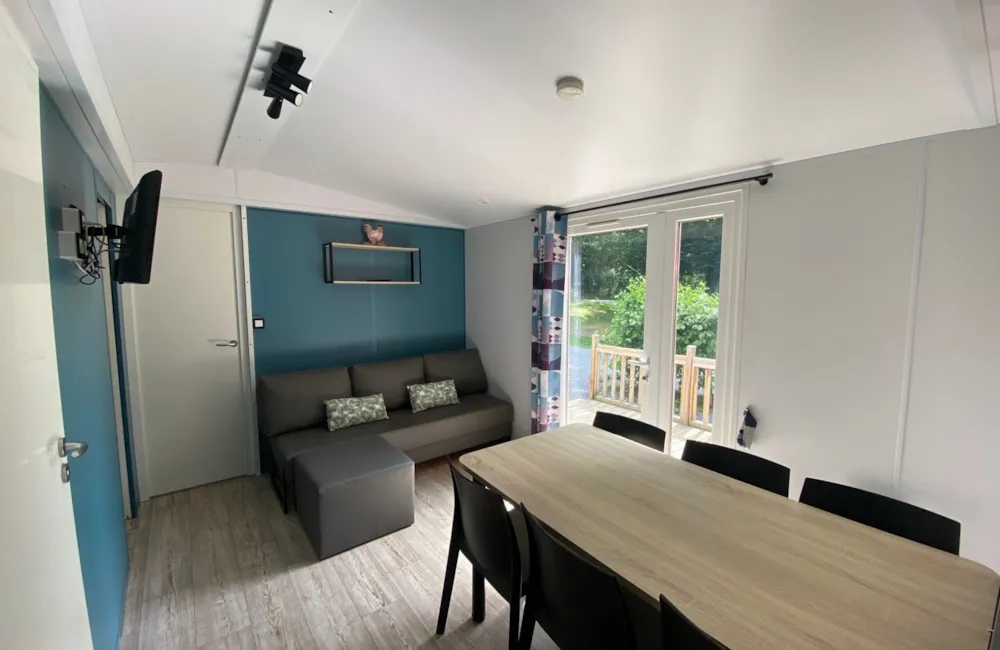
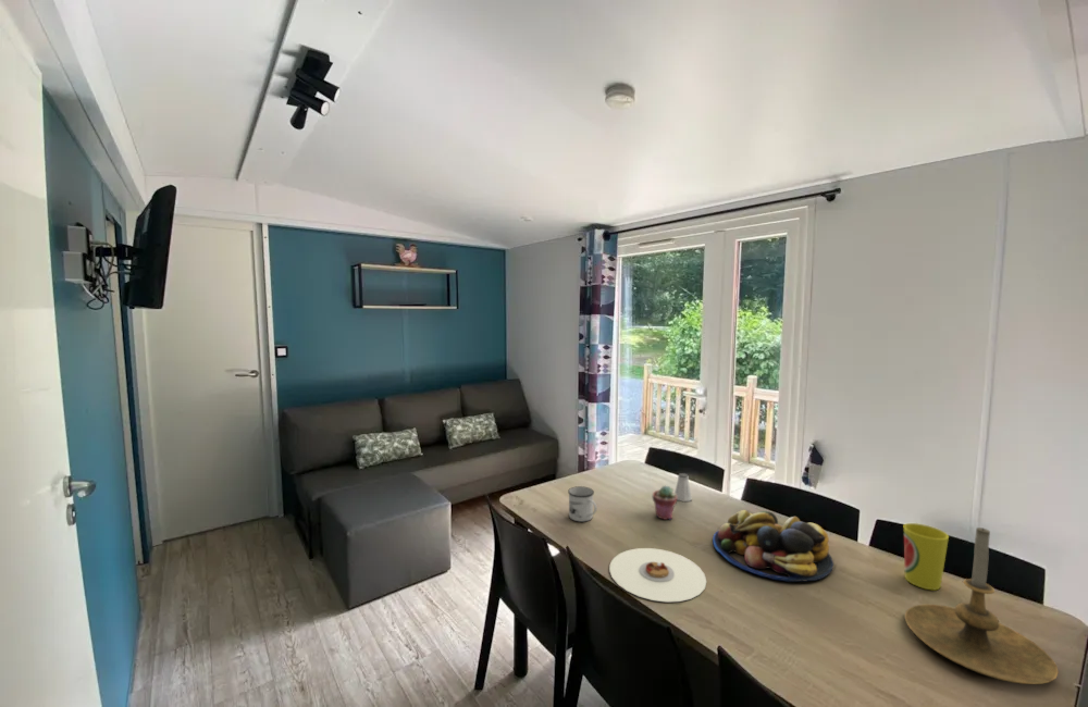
+ cup (924, 556)
+ potted succulent (664, 500)
+ saltshaker (682, 486)
+ fruit bowl (769, 532)
+ mug (583, 505)
+ candle holder (978, 587)
+ plate (656, 569)
